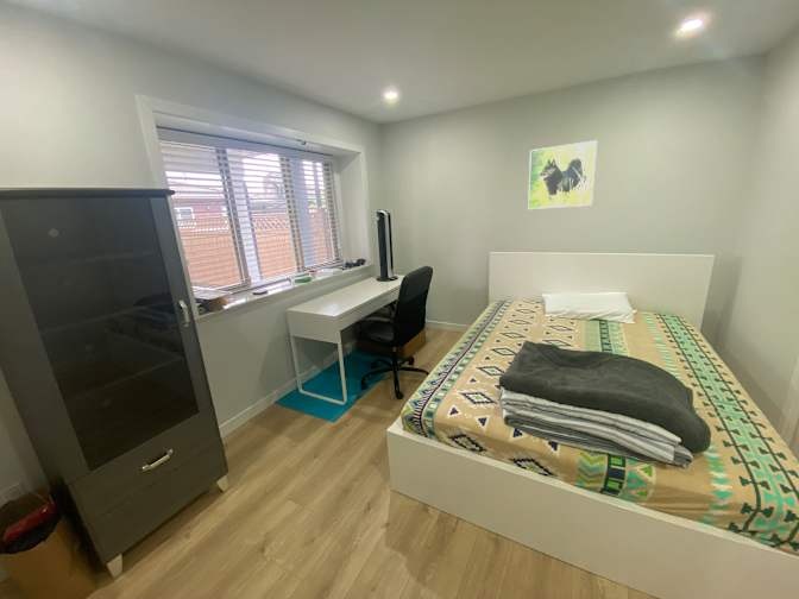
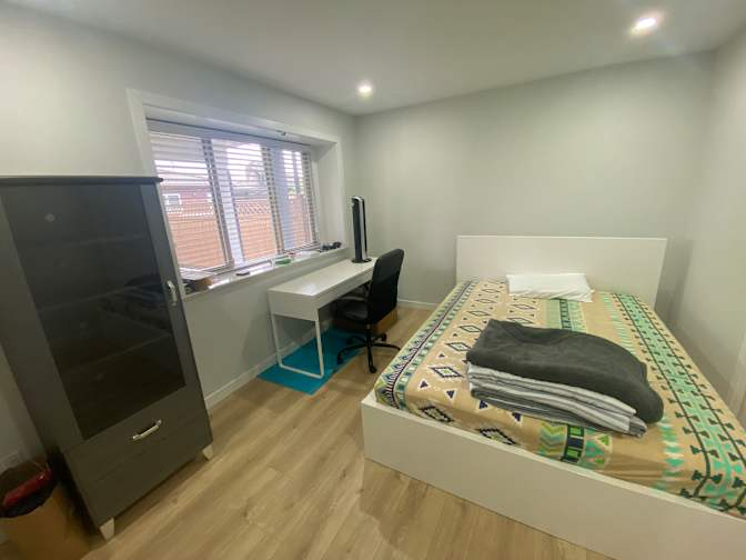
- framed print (560, 177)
